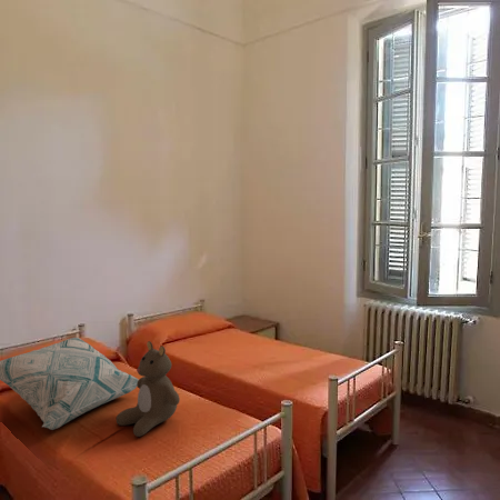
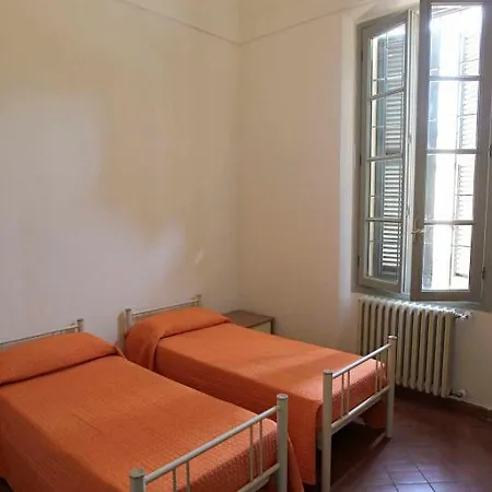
- teddy bear (147, 384)
- decorative pillow (64, 378)
